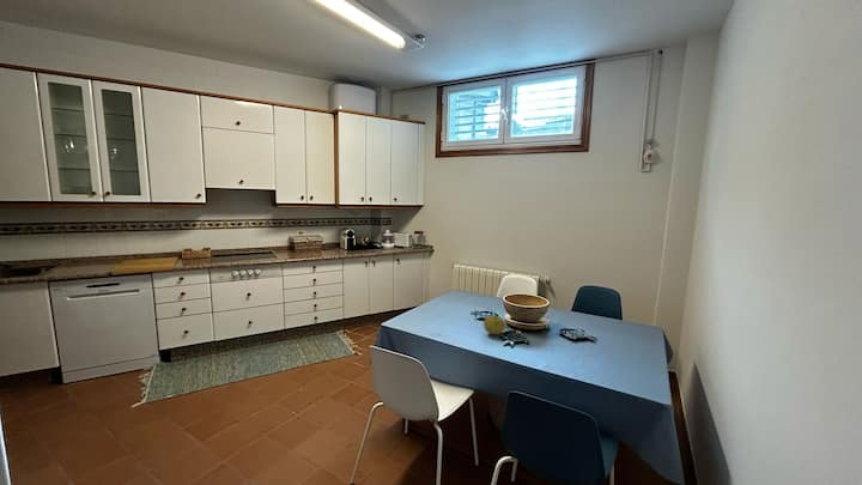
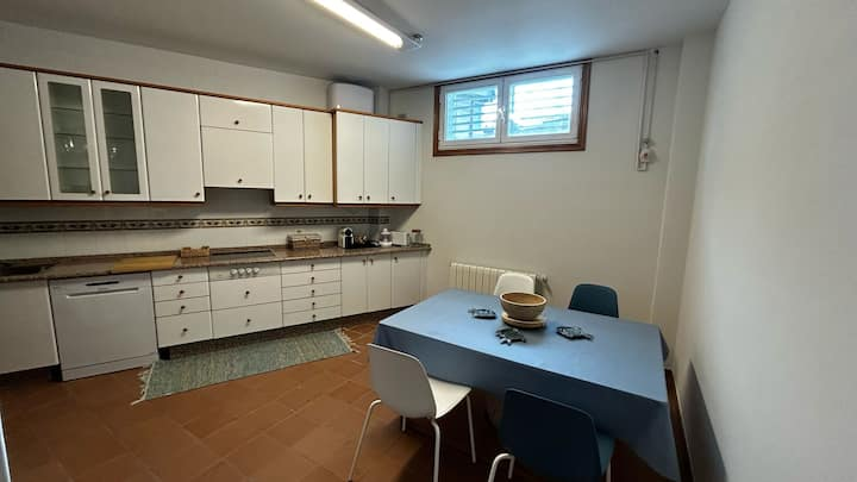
- fruit (493, 325)
